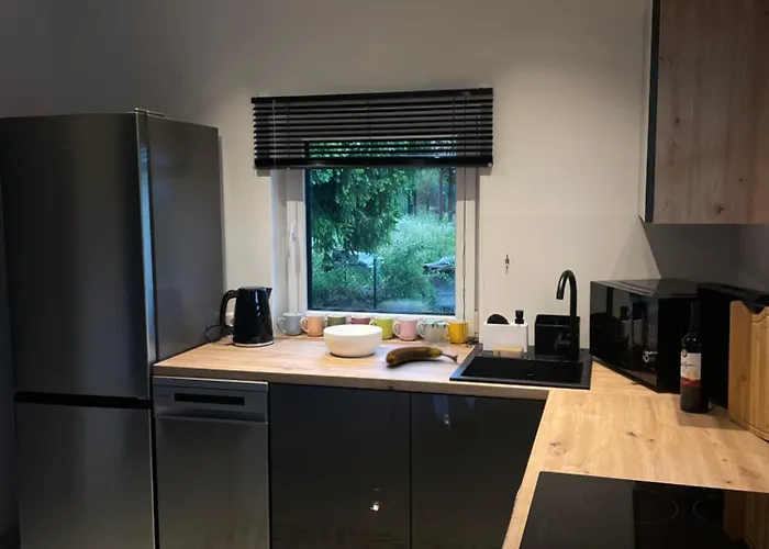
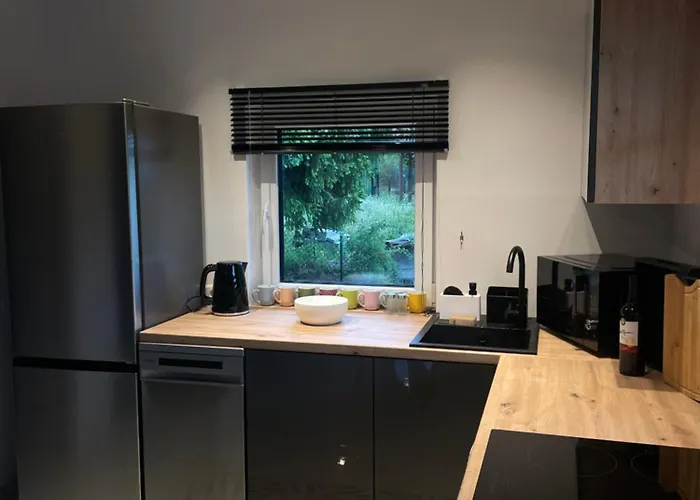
- banana (416, 355)
